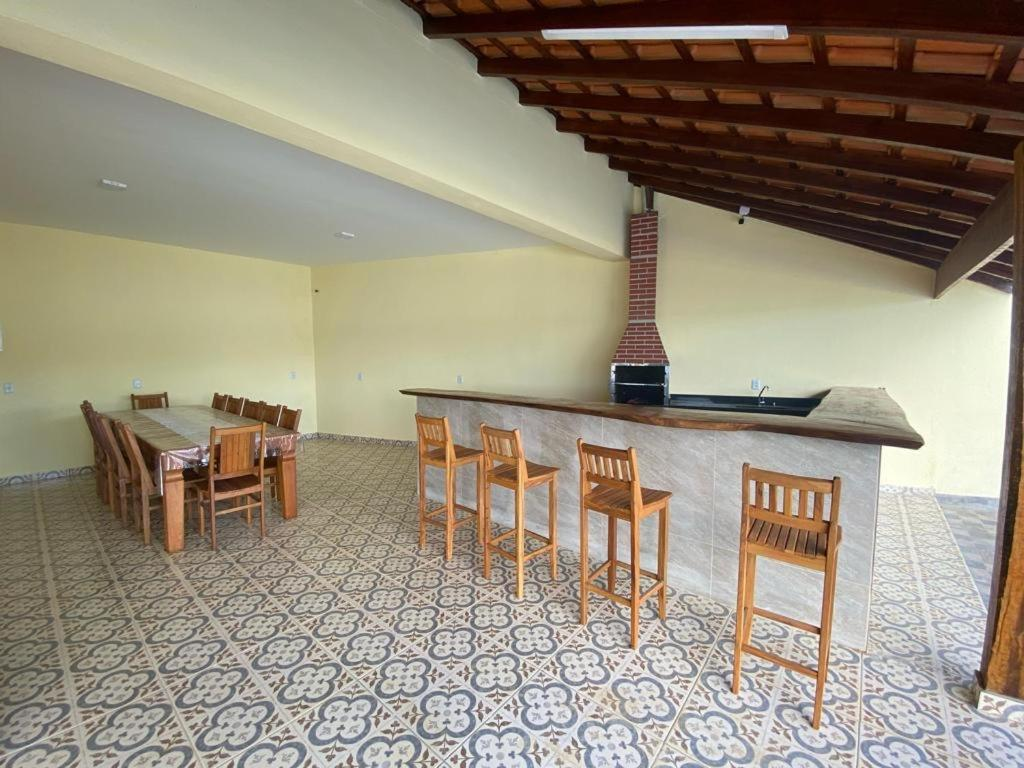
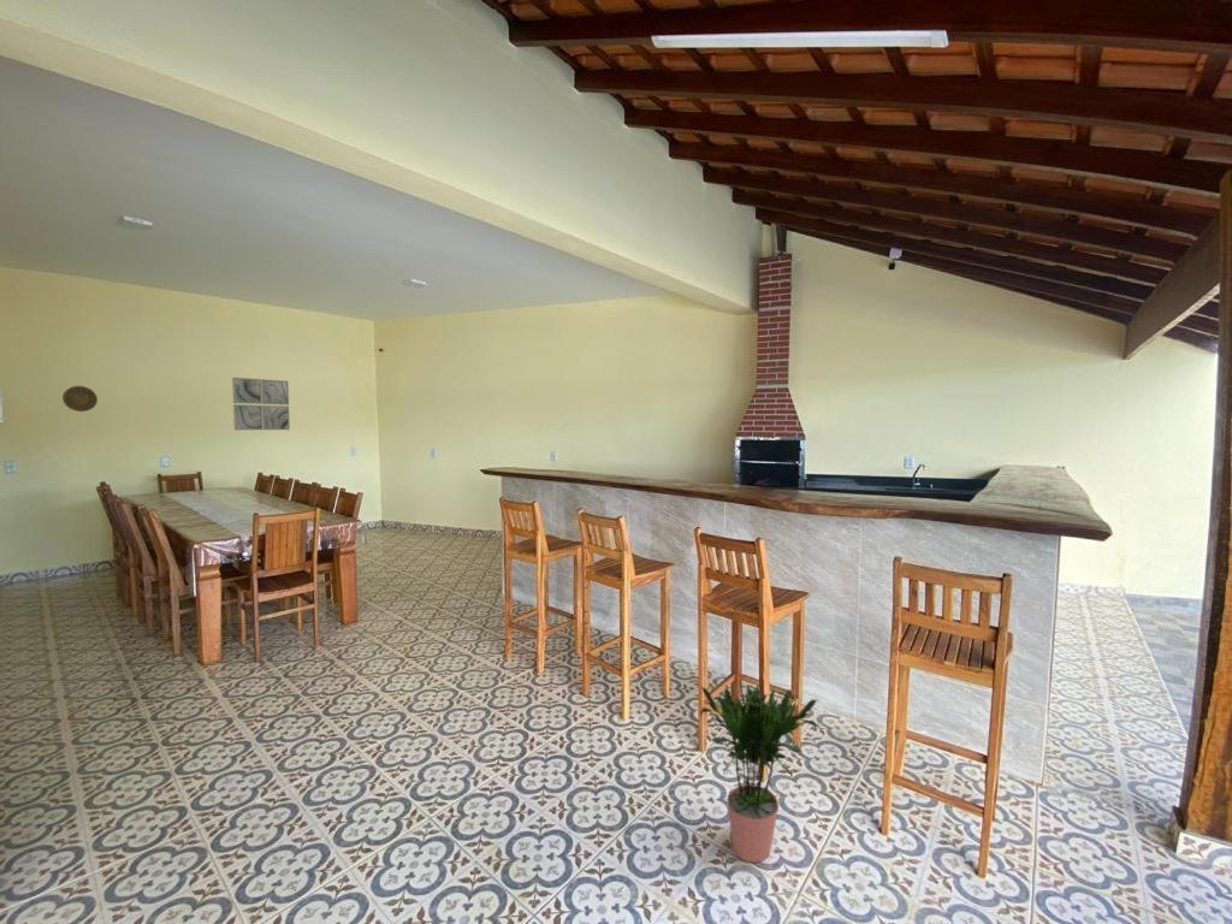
+ potted plant (747, 758)
+ wall art (261, 403)
+ decorative plate (81, 398)
